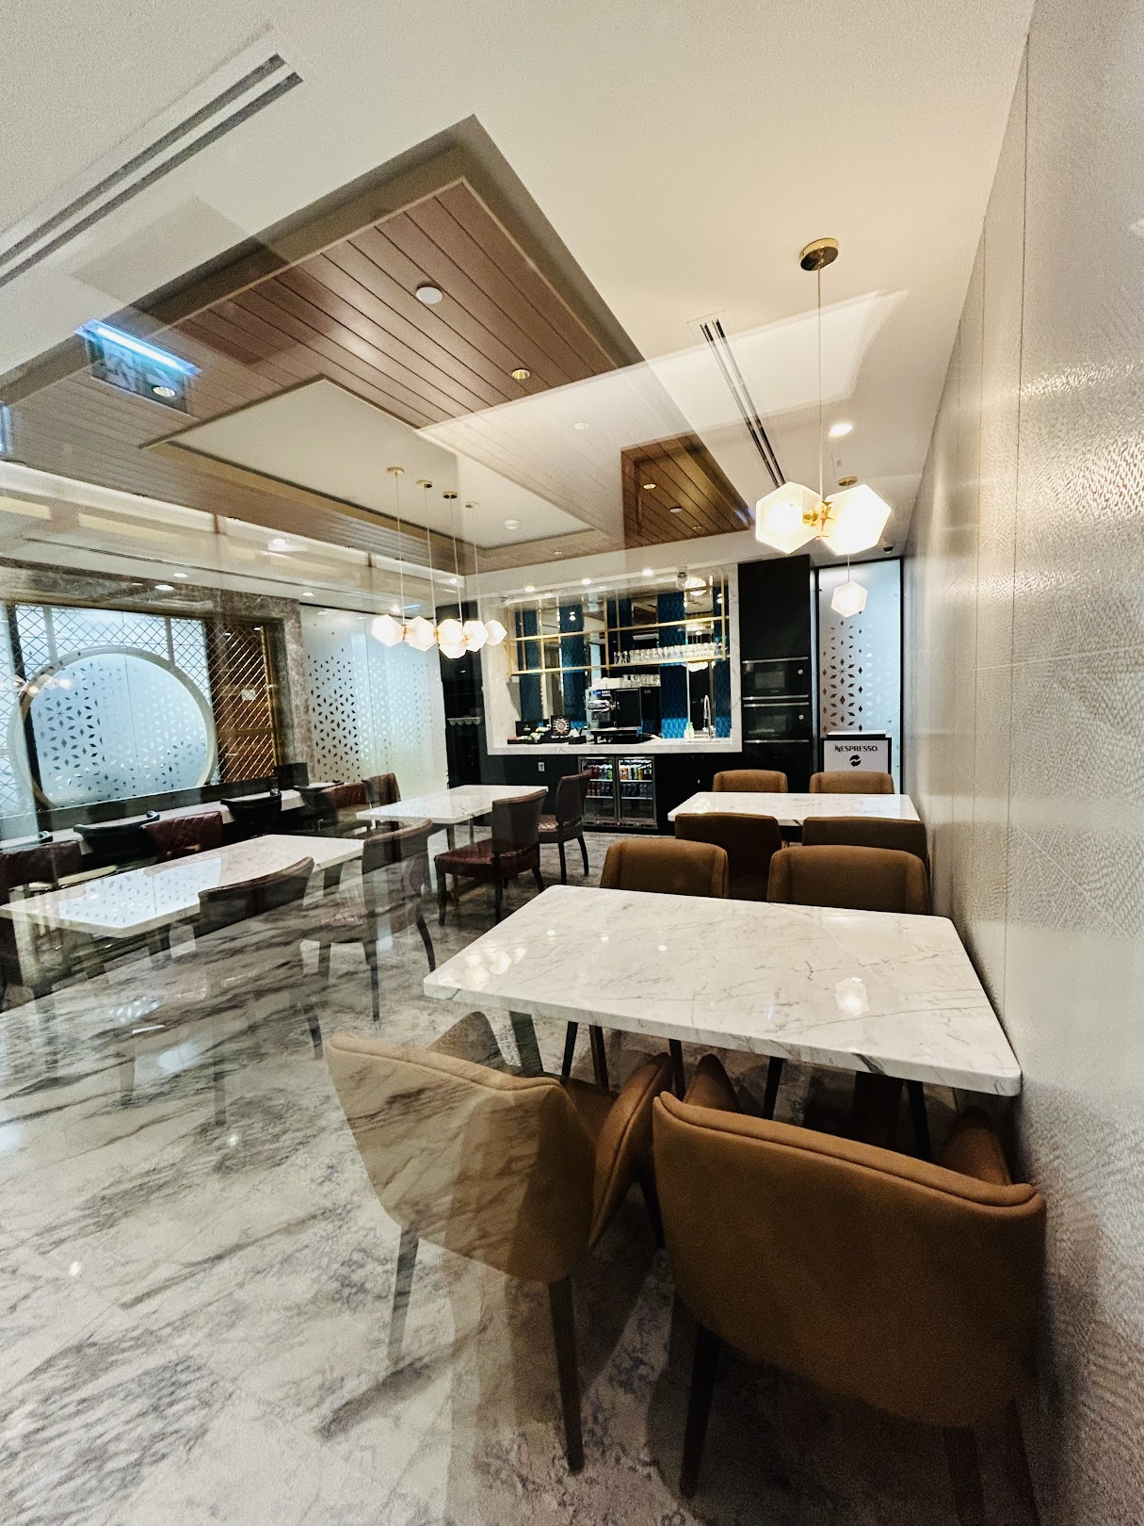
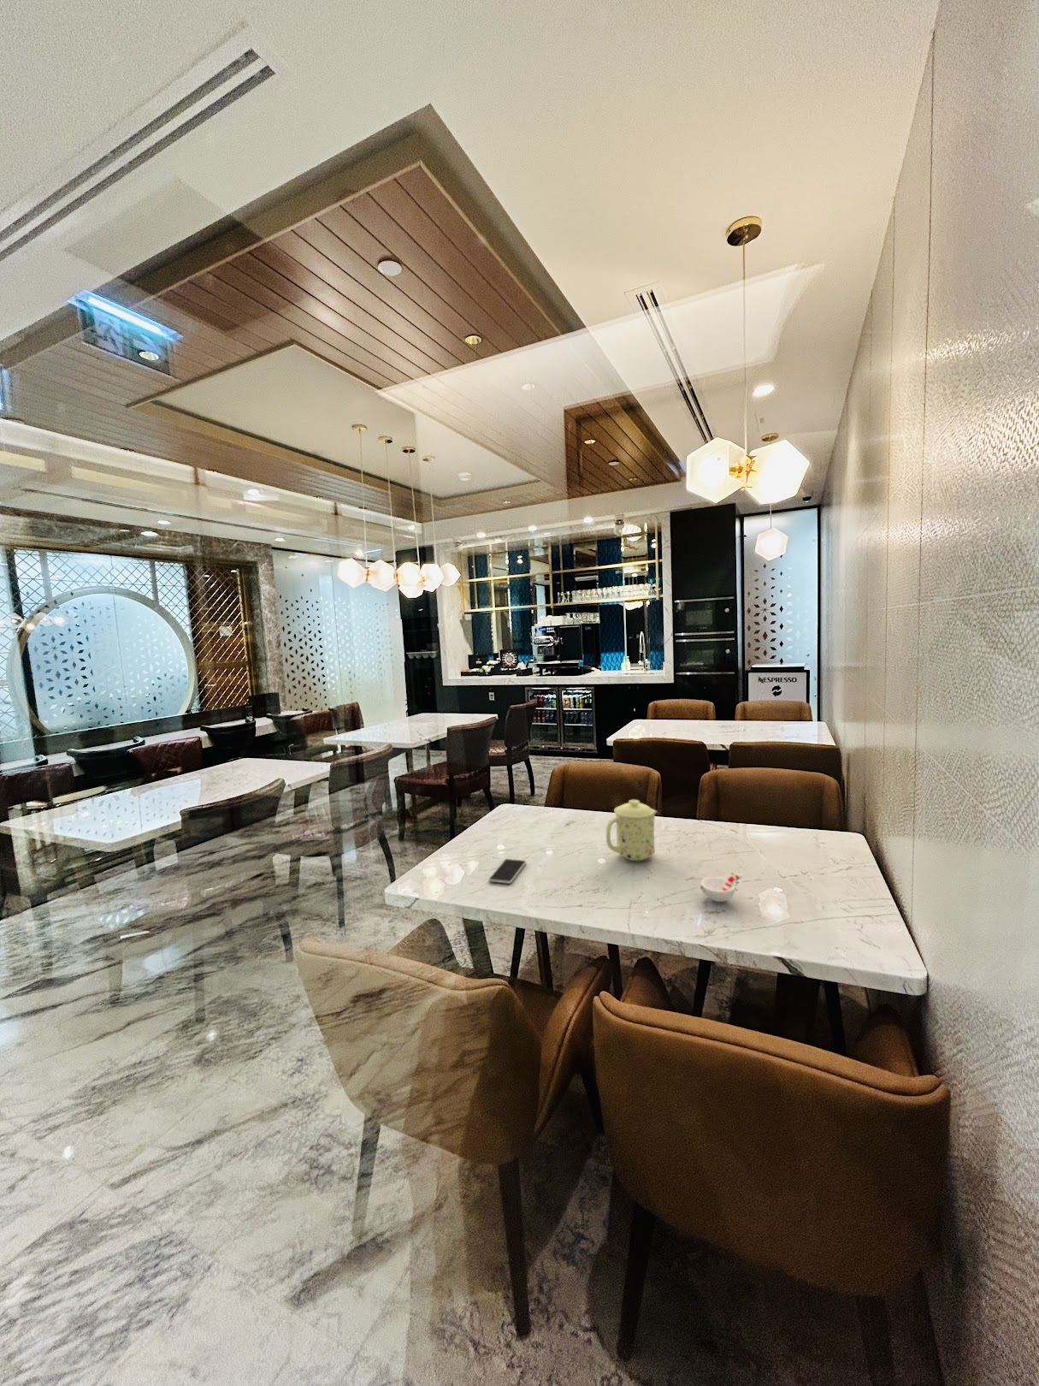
+ smartphone (507, 870)
+ cup (721, 888)
+ mug (632, 829)
